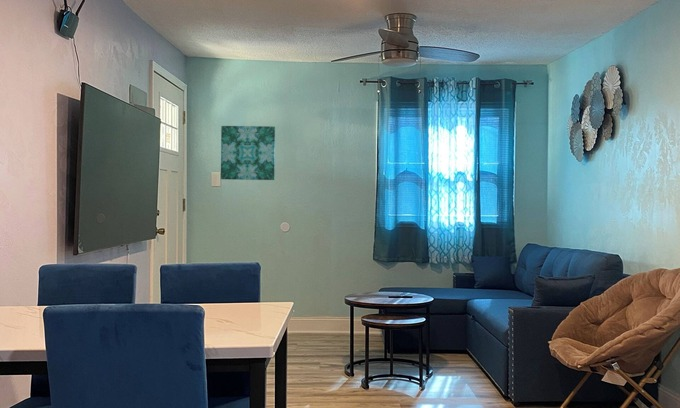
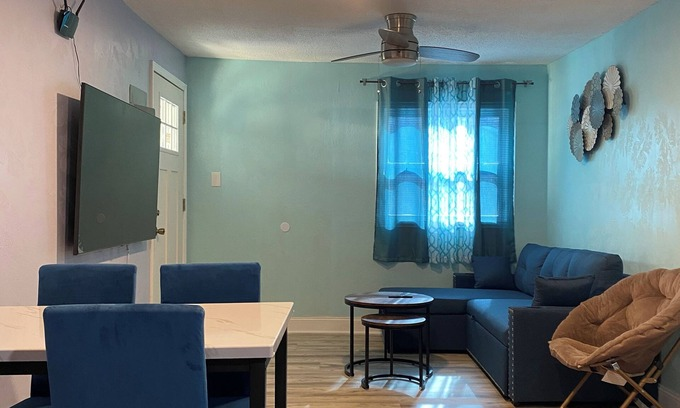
- wall art (248, 153)
